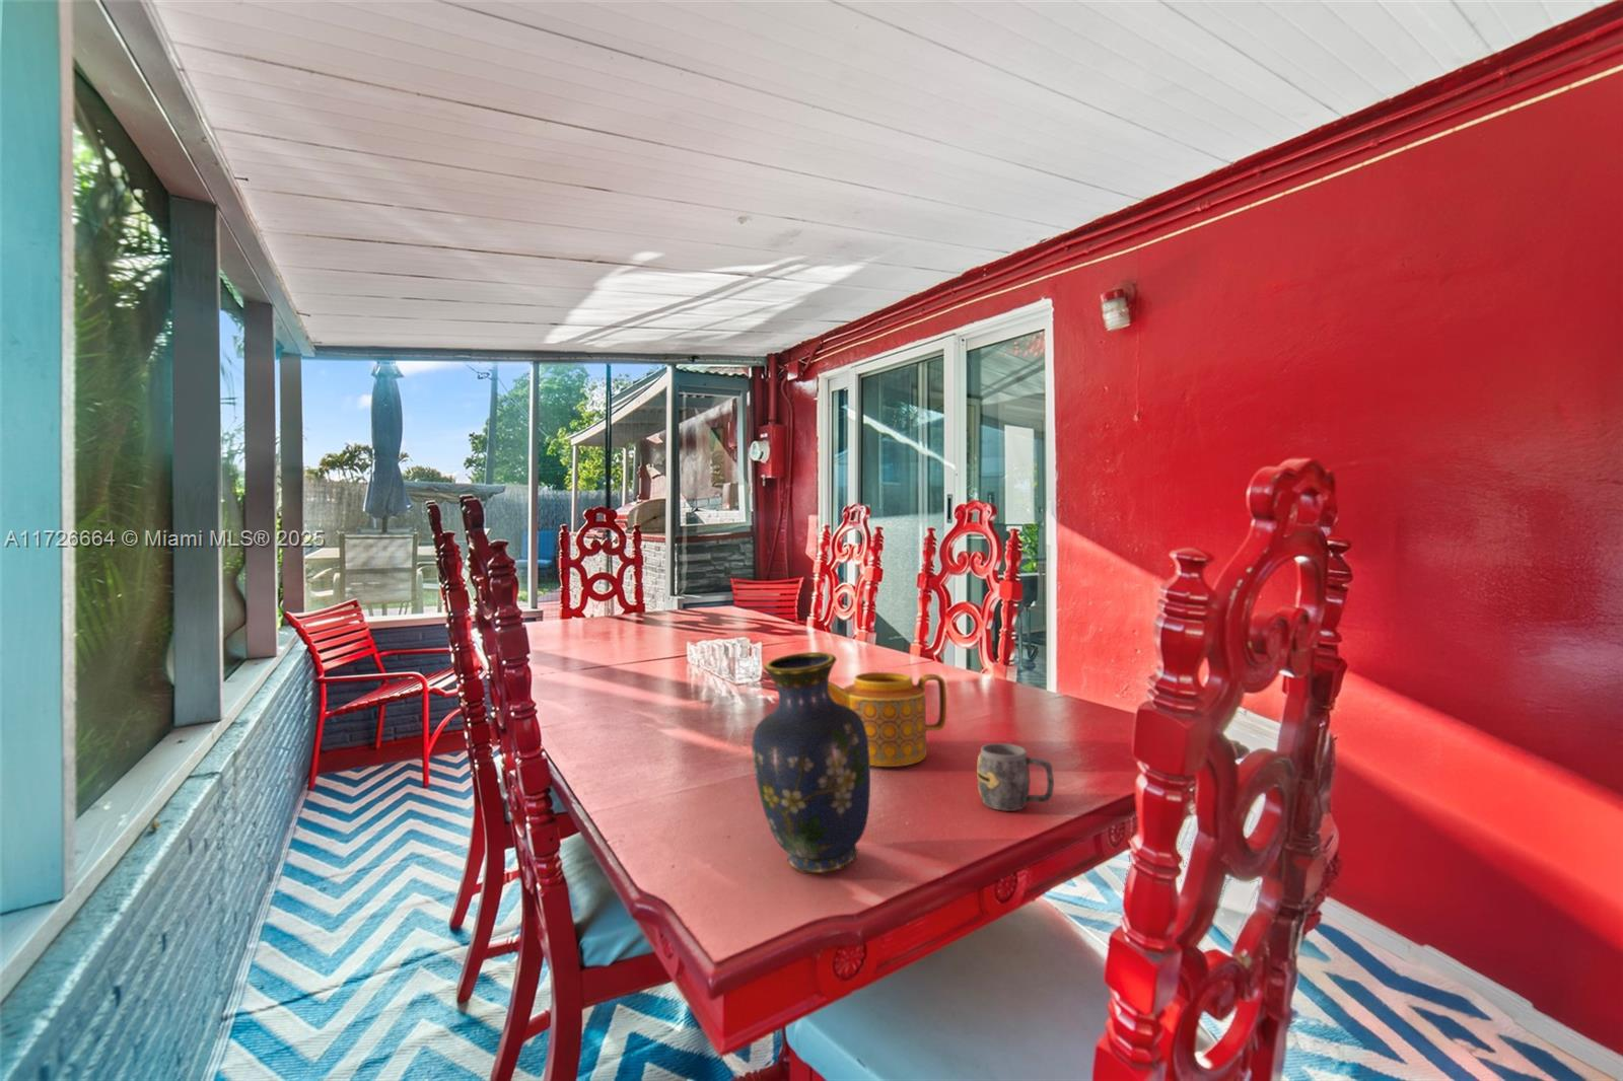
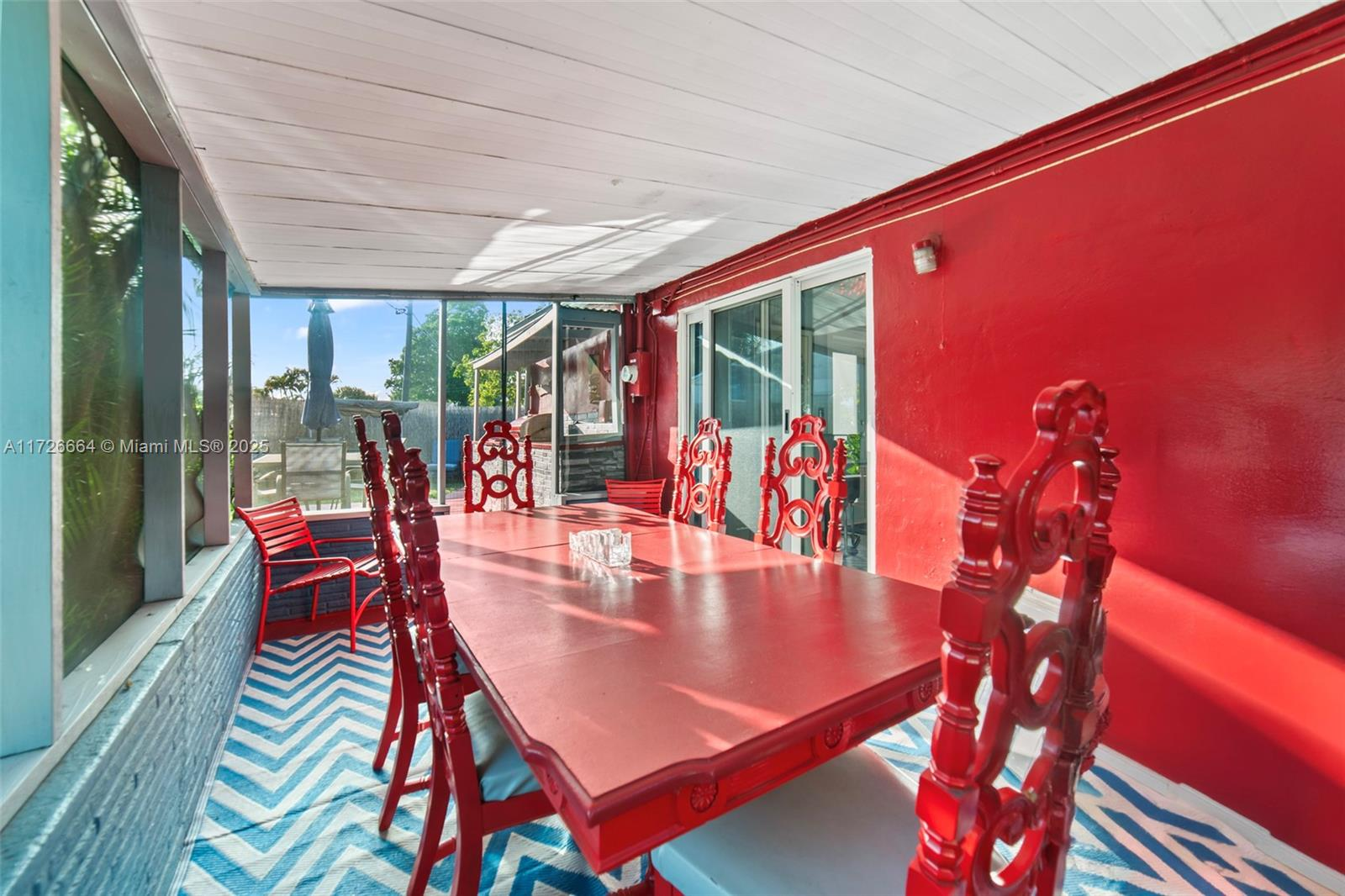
- mug (1015, 777)
- teapot (881, 715)
- vase (811, 759)
